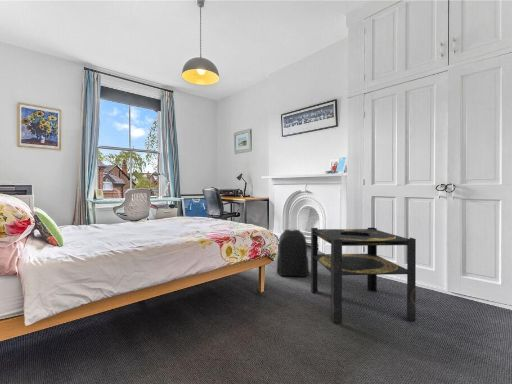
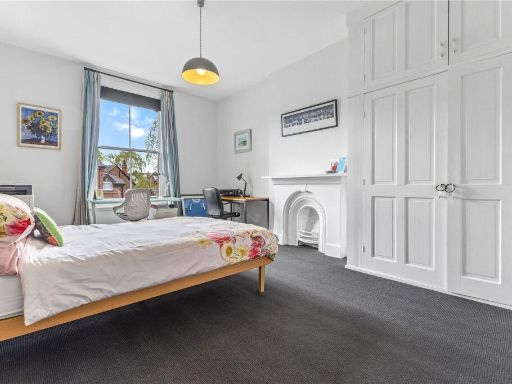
- side table (356, 268)
- backpack (292, 250)
